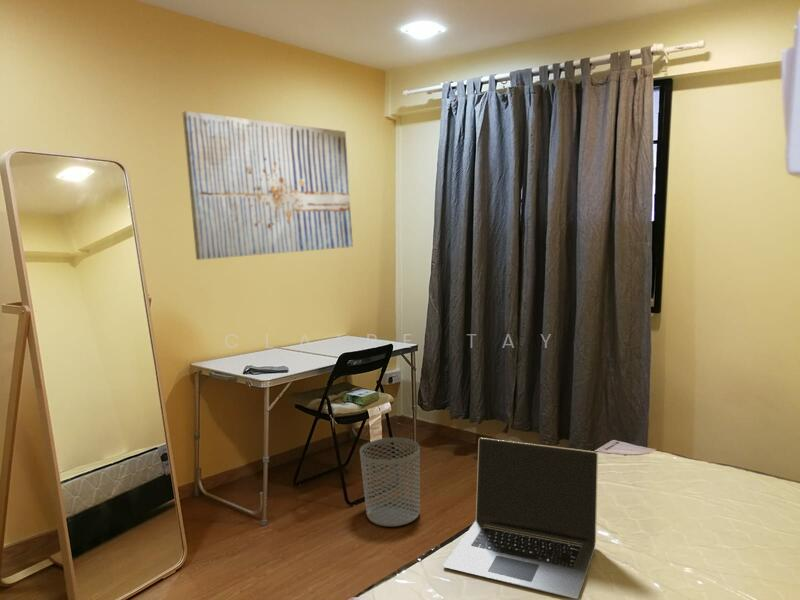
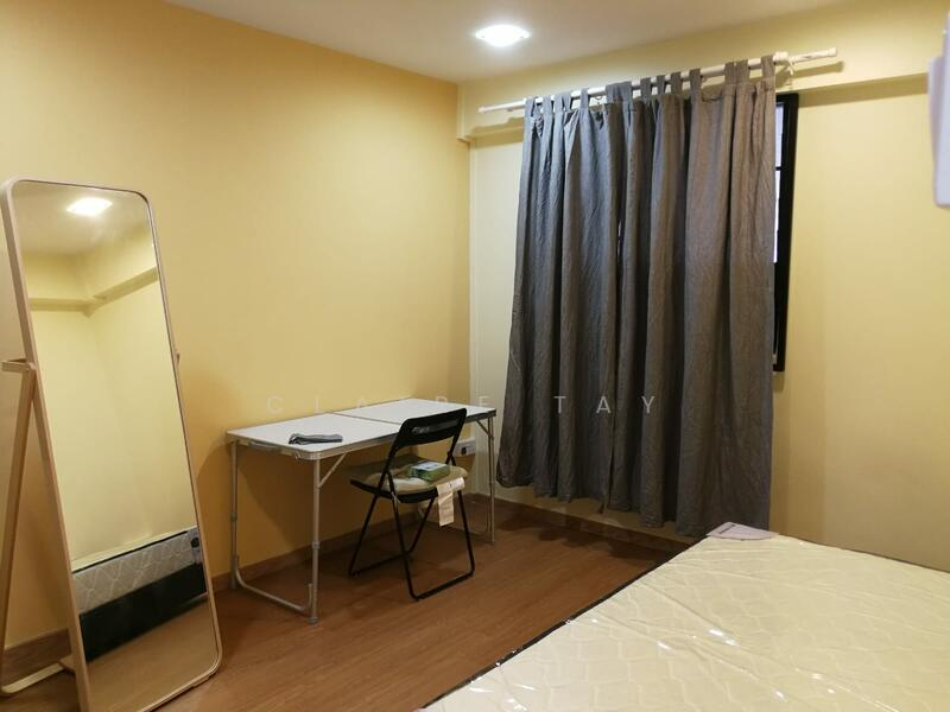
- wall art (278, 188)
- waste bin (392, 481)
- laptop (522, 508)
